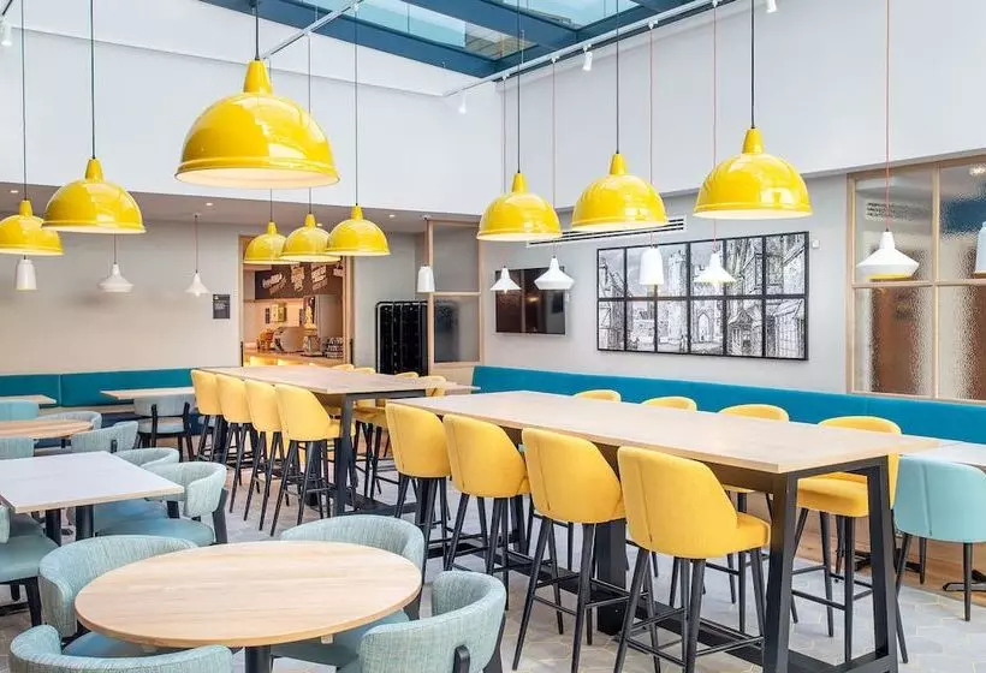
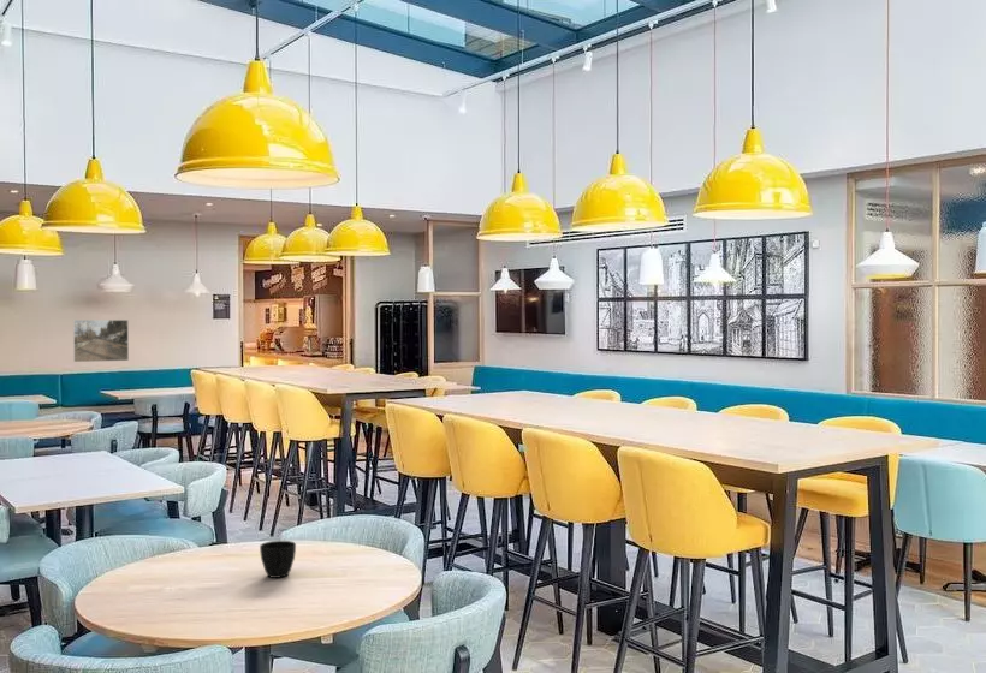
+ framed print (101, 340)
+ cup (277, 560)
